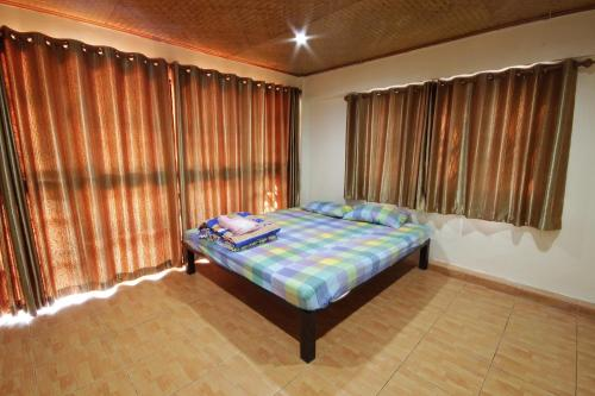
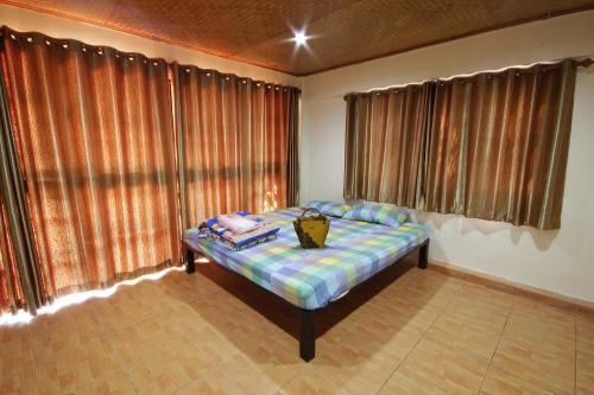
+ tote bag (311, 227)
